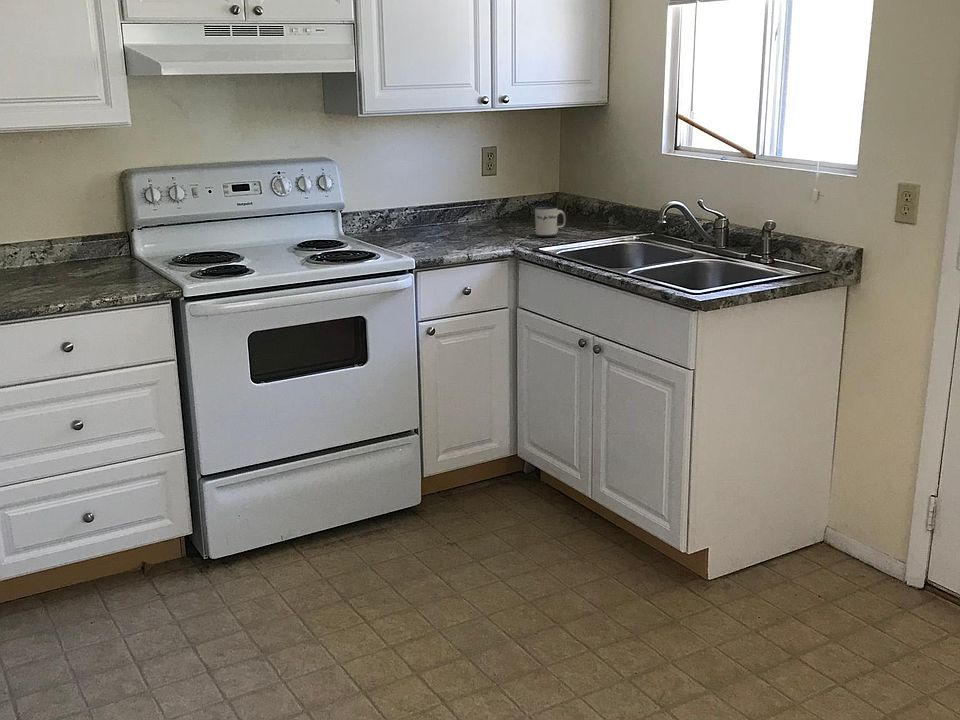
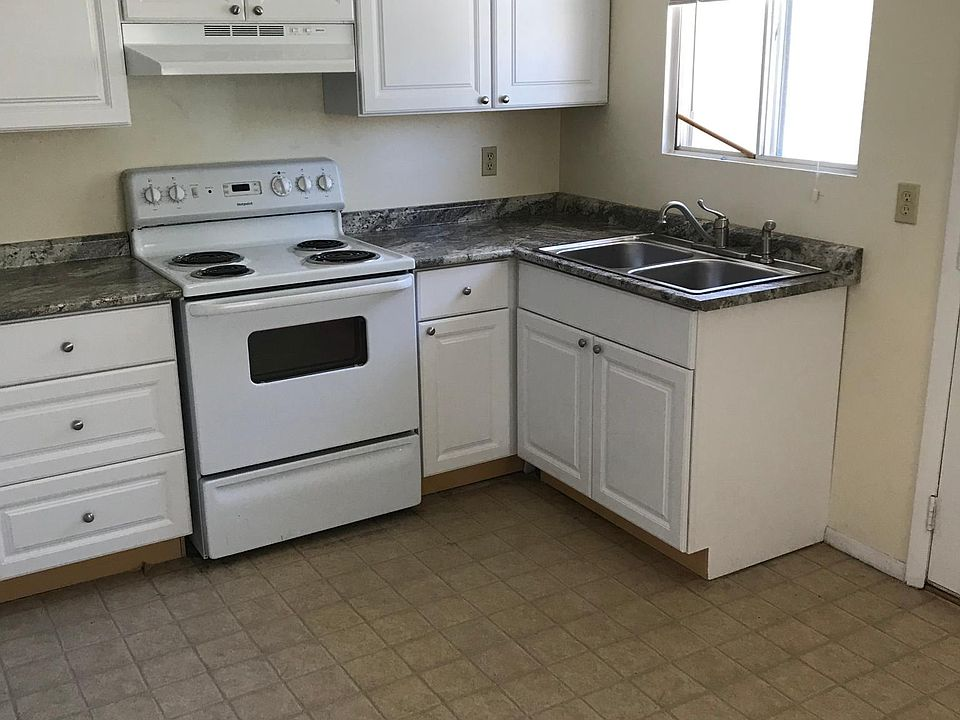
- mug (550, 221)
